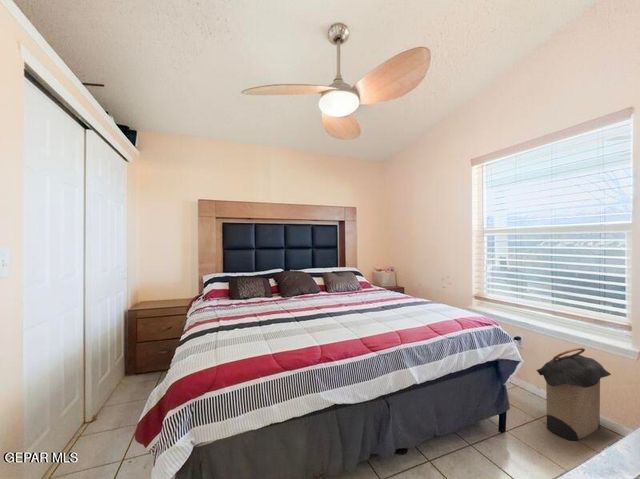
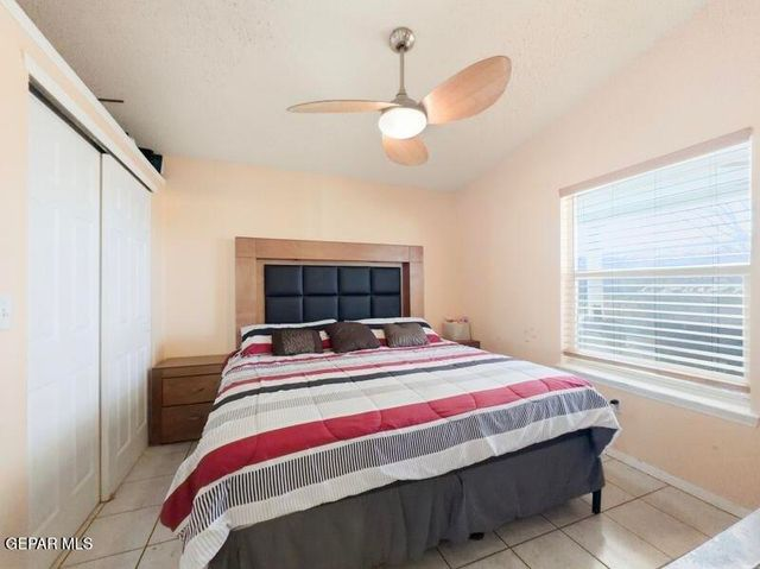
- laundry hamper (571, 383)
